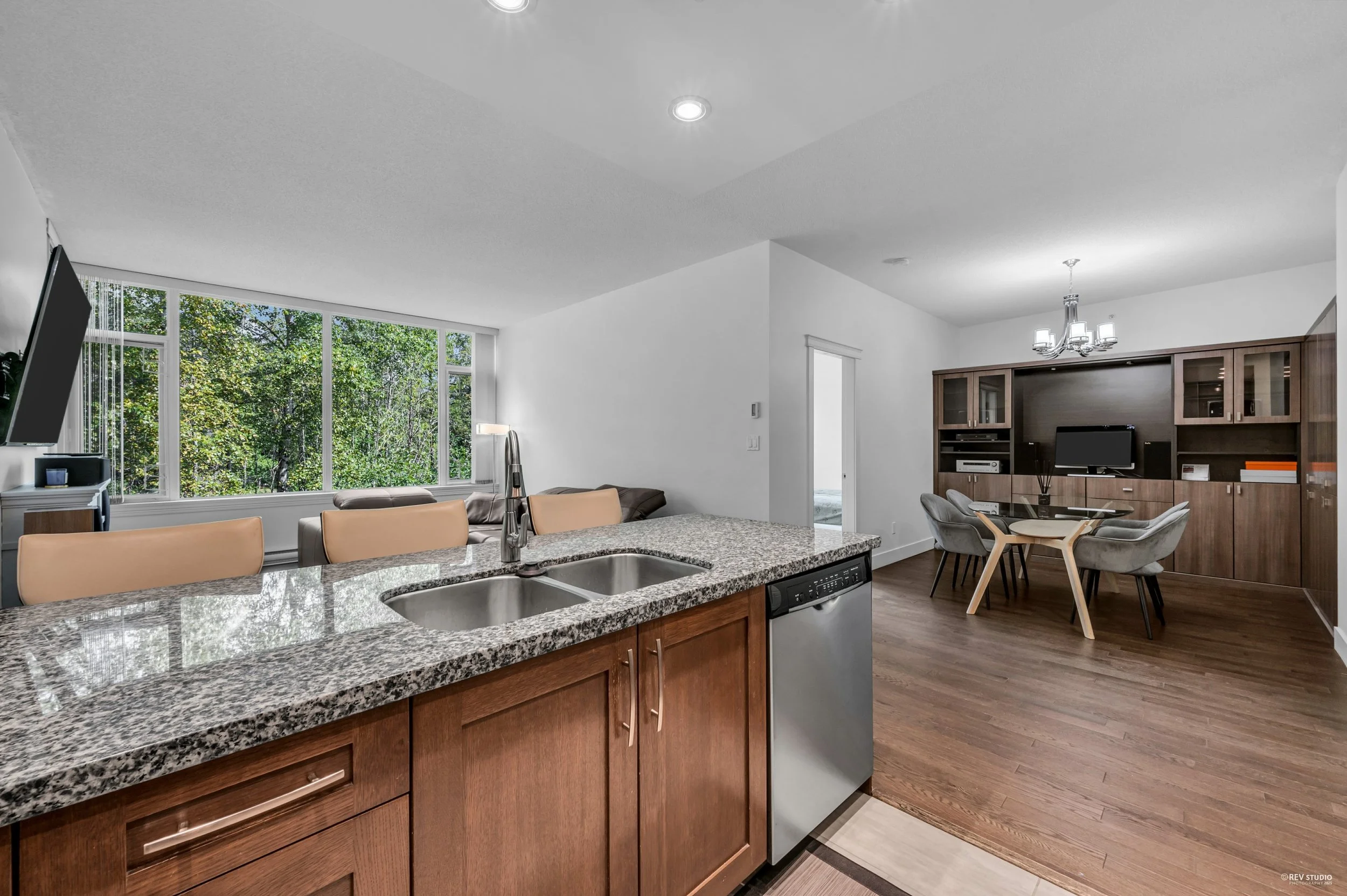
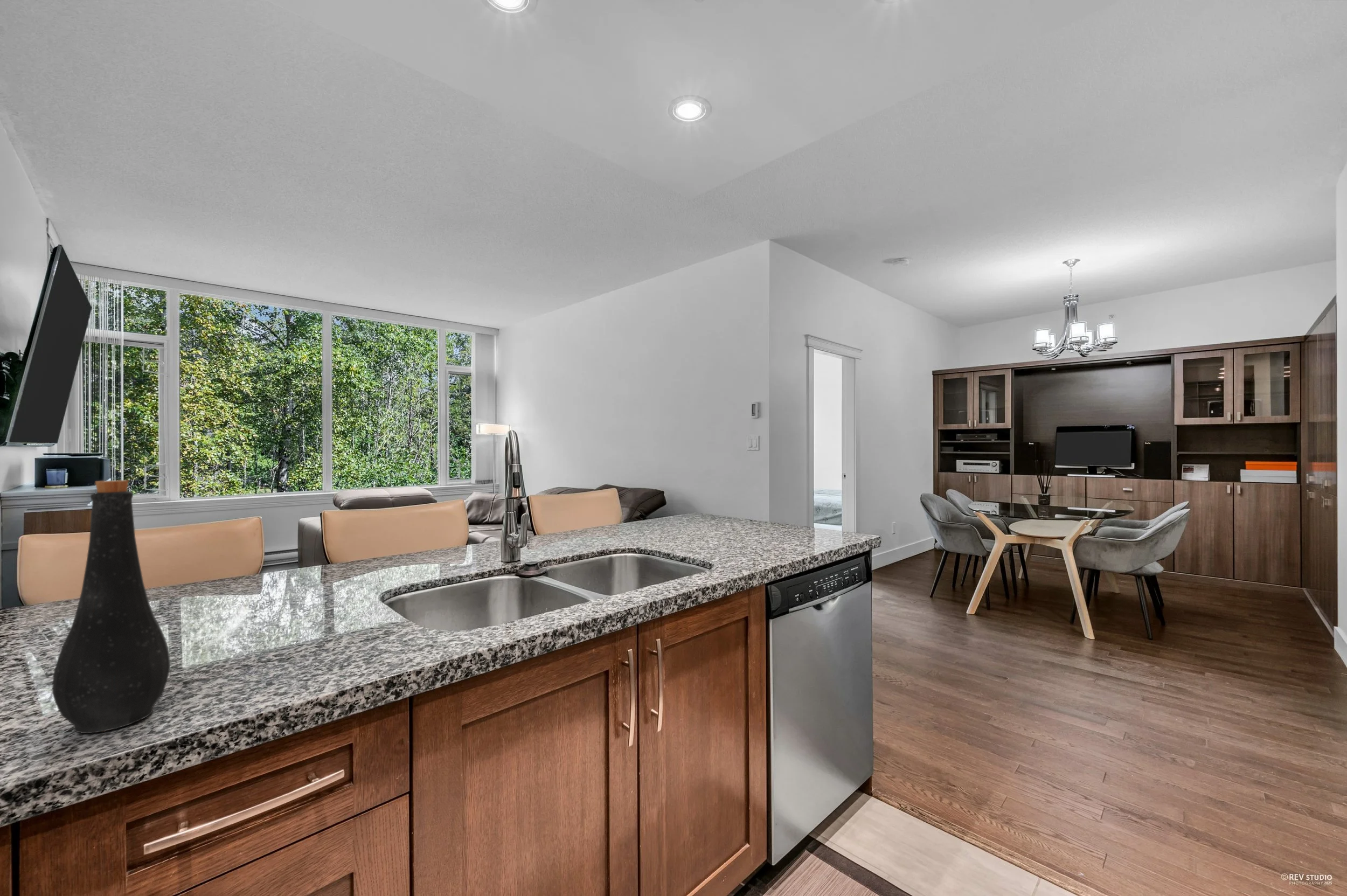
+ bottle (113, 600)
